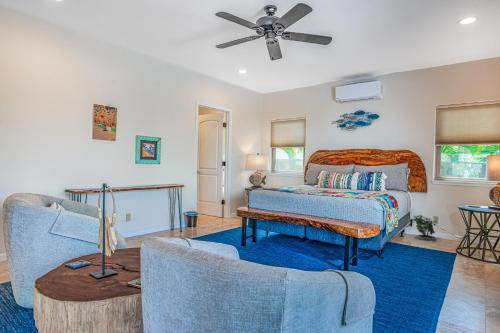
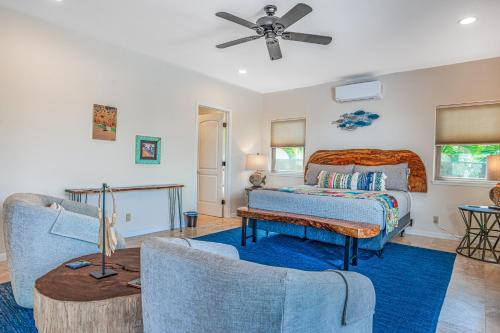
- potted plant (424, 226)
